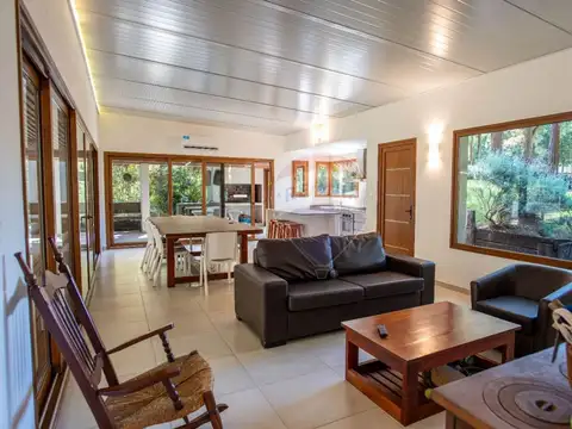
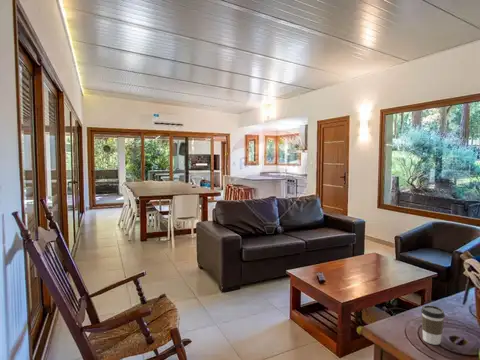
+ coffee cup (432, 324)
